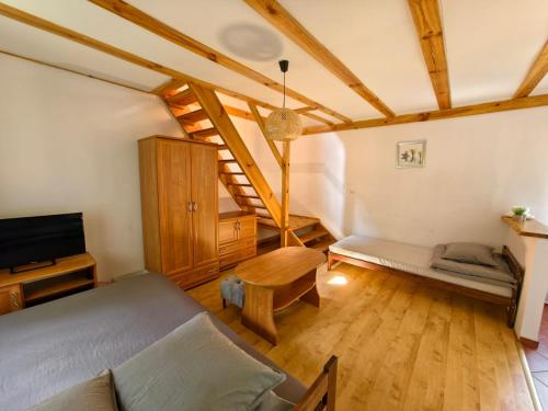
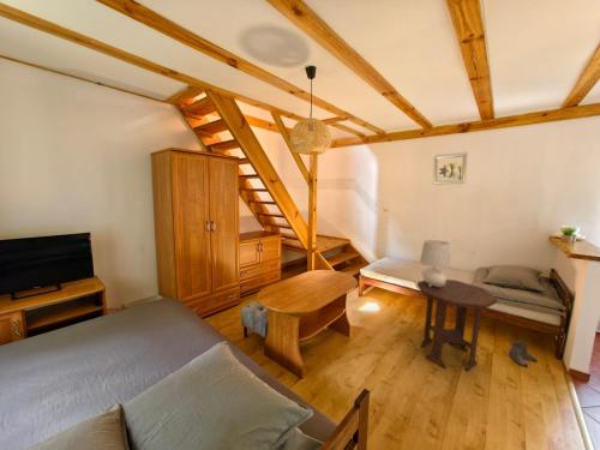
+ side table (455, 324)
+ boots (522, 352)
+ table lamp (433, 263)
